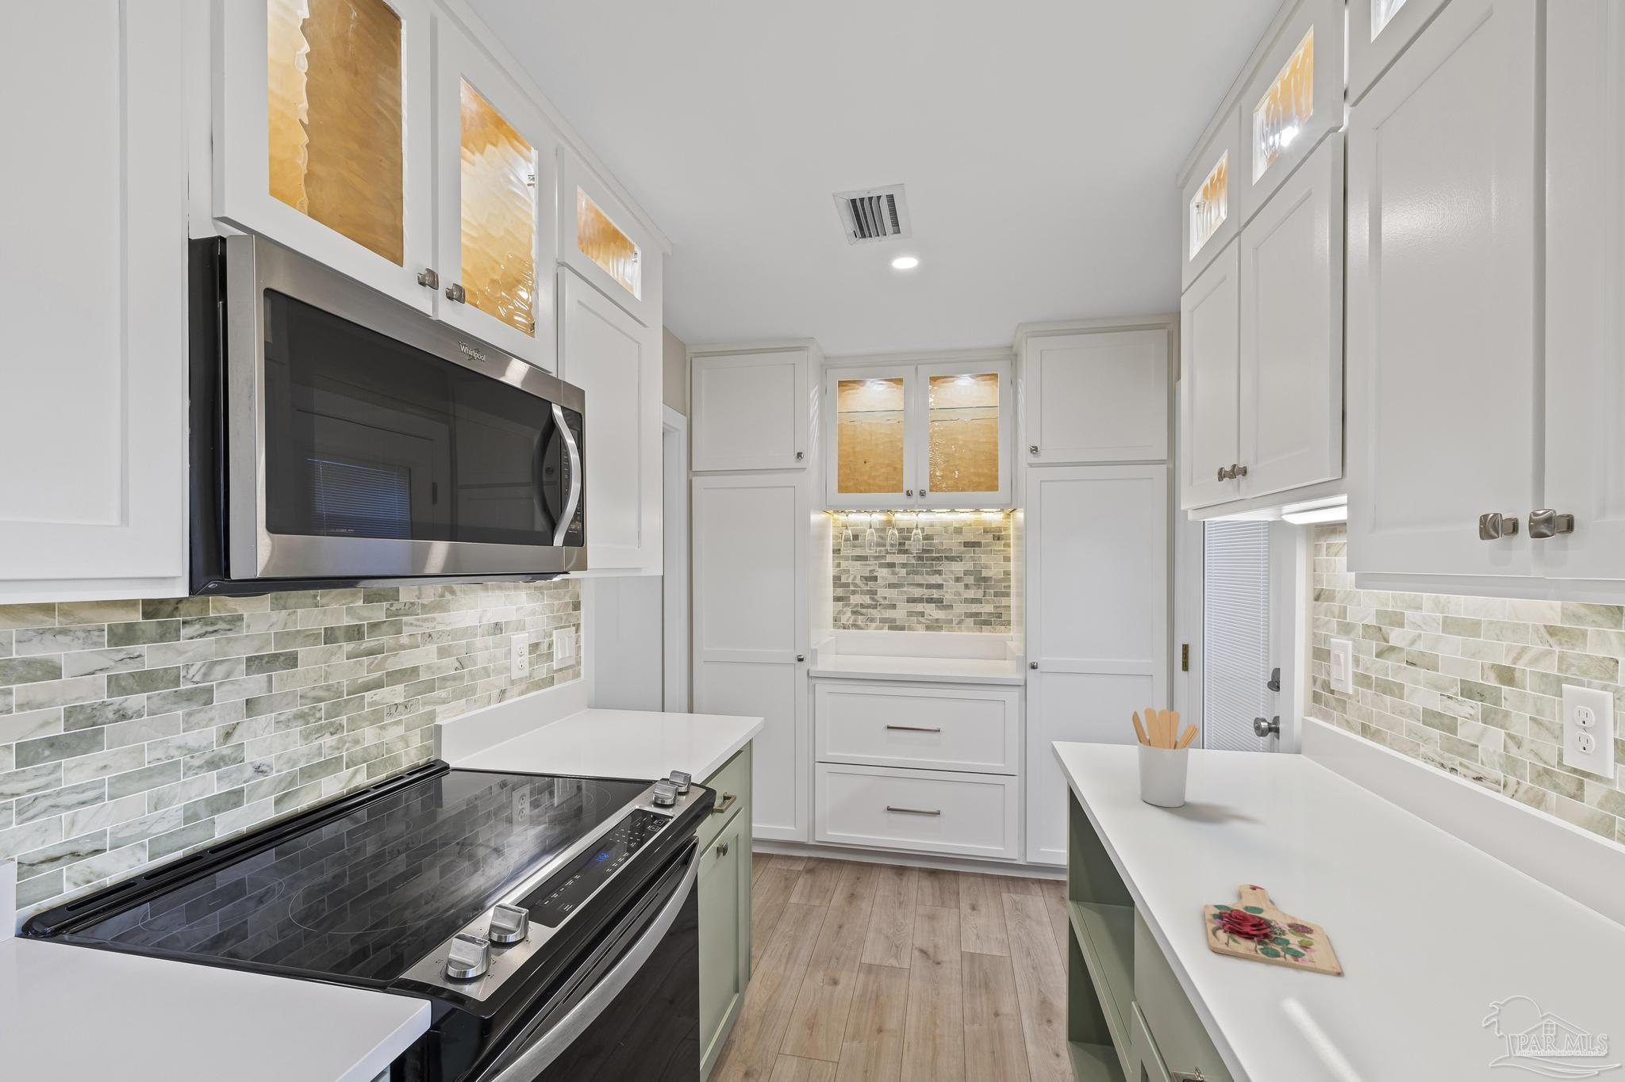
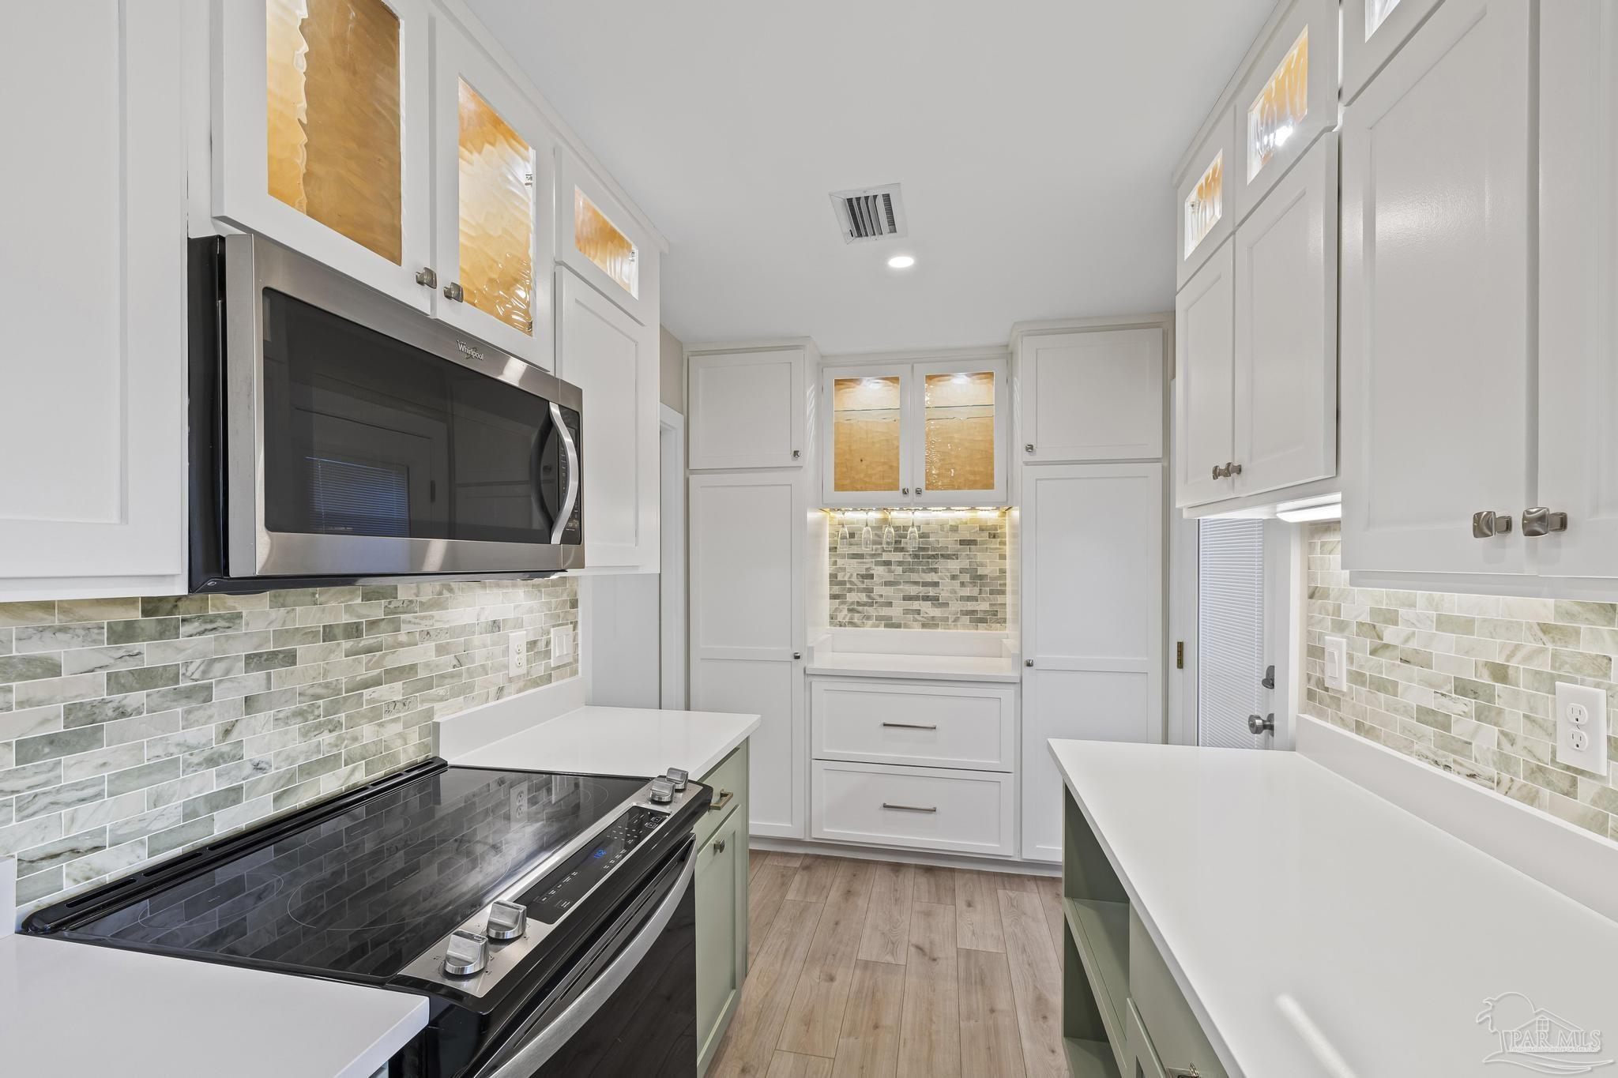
- cutting board (1261, 914)
- utensil holder (1161, 754)
